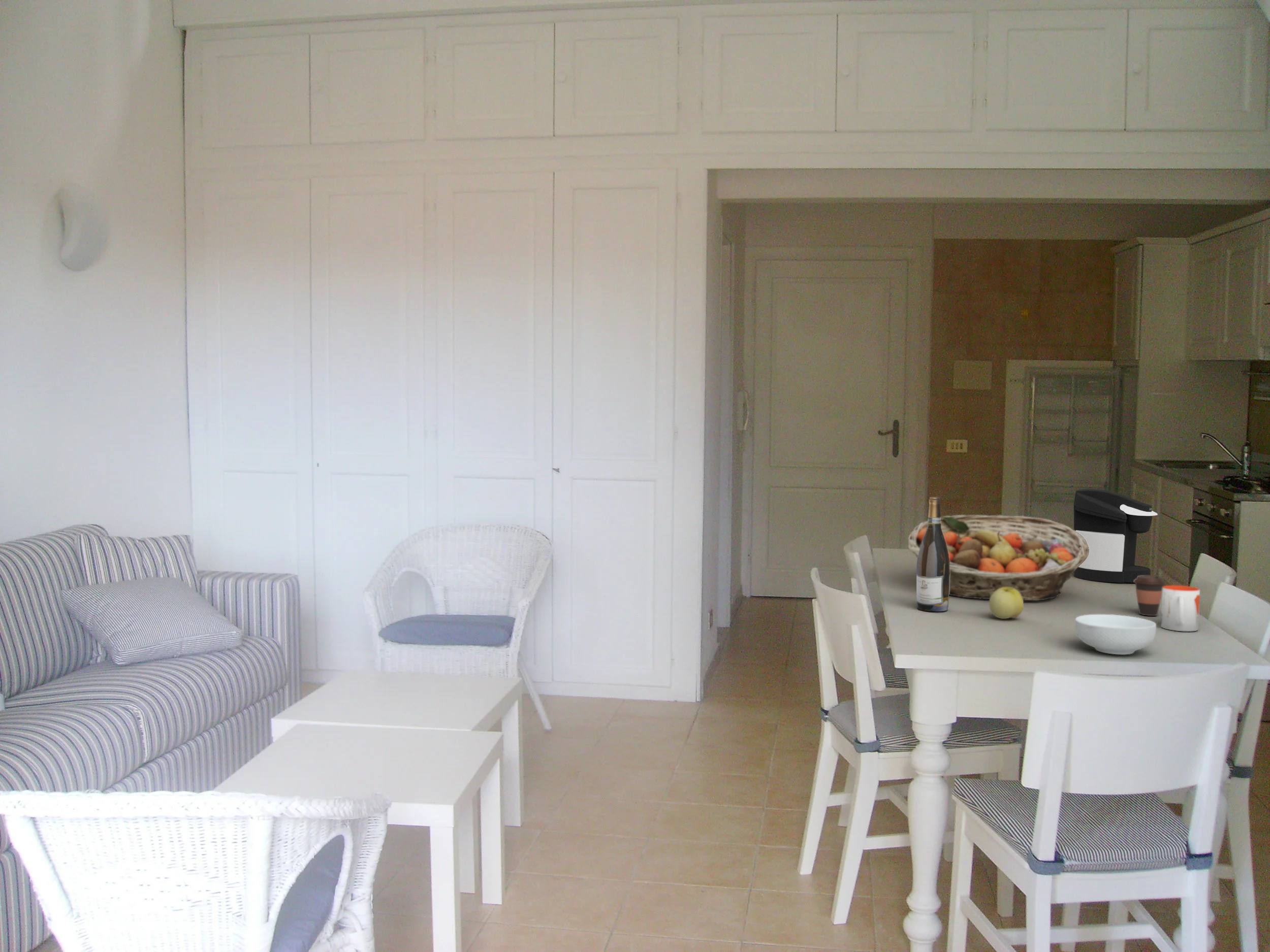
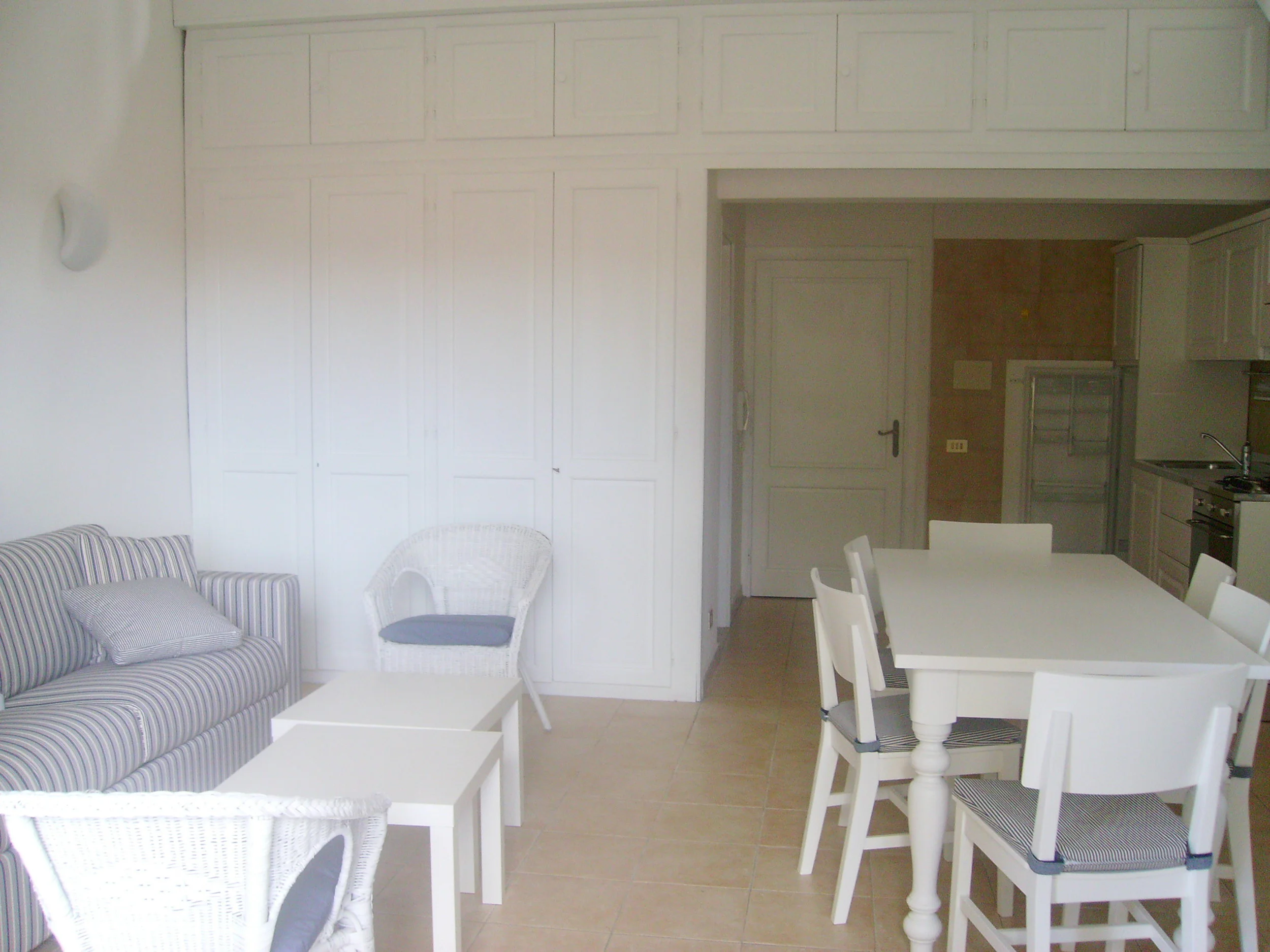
- wine bottle (933, 553)
- apple (1006, 603)
- fruit basket (996, 556)
- mug (1180, 609)
- cereal bowl (1115, 636)
- coffee maker (1115, 534)
- coffee cup (1149, 596)
